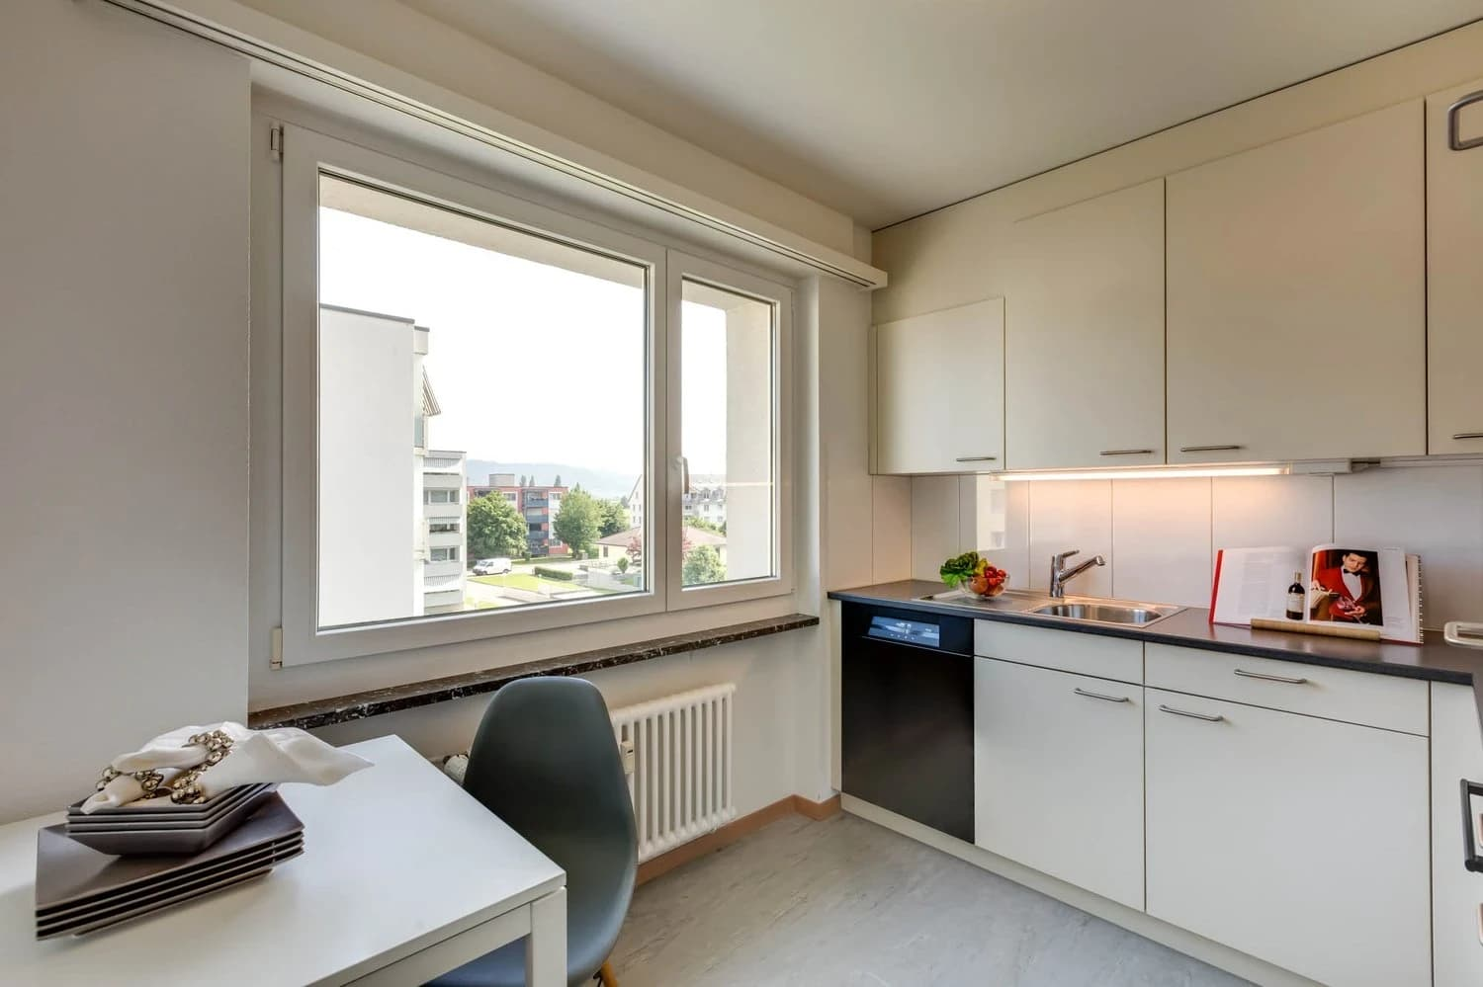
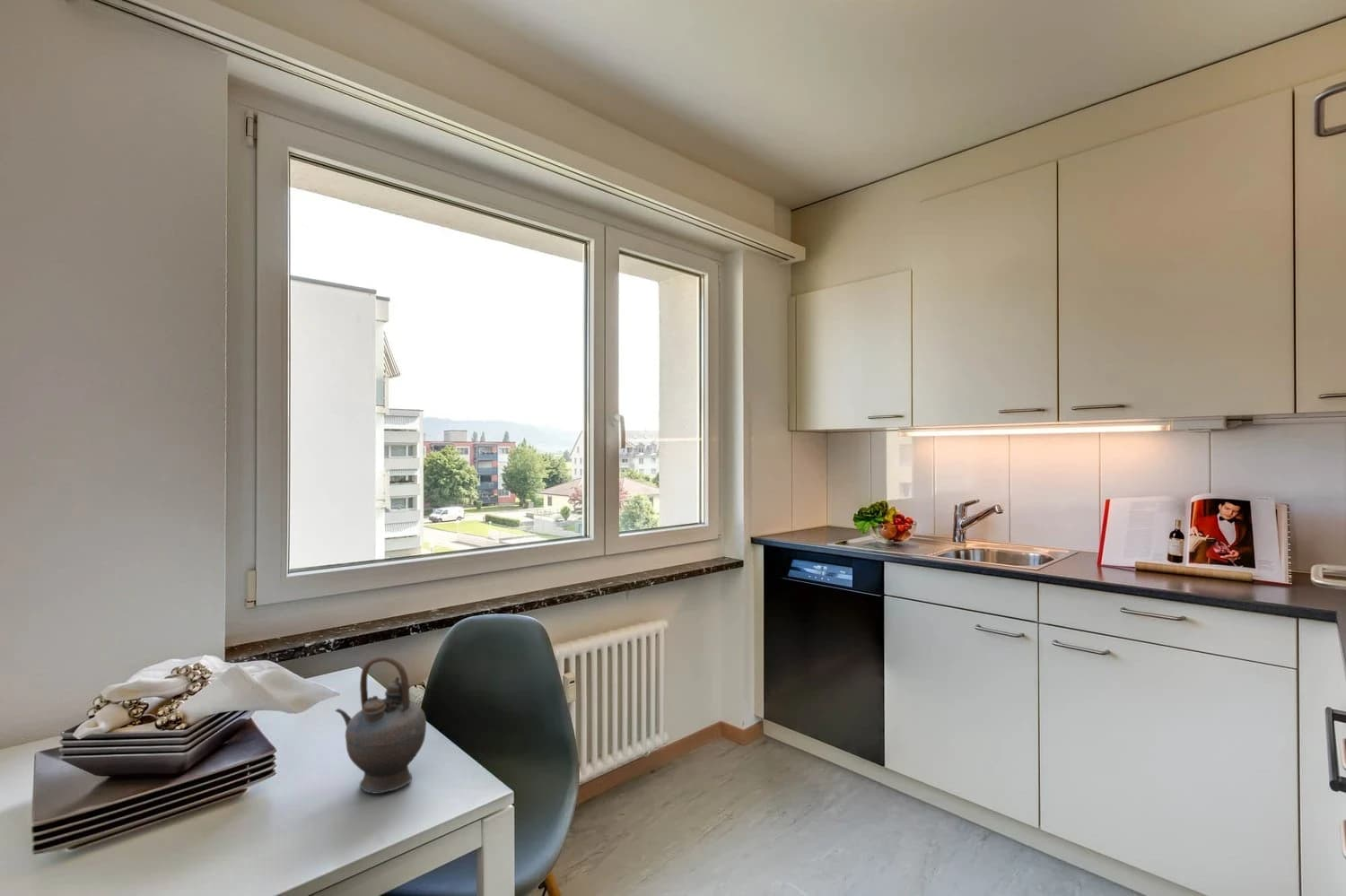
+ teapot (379, 718)
